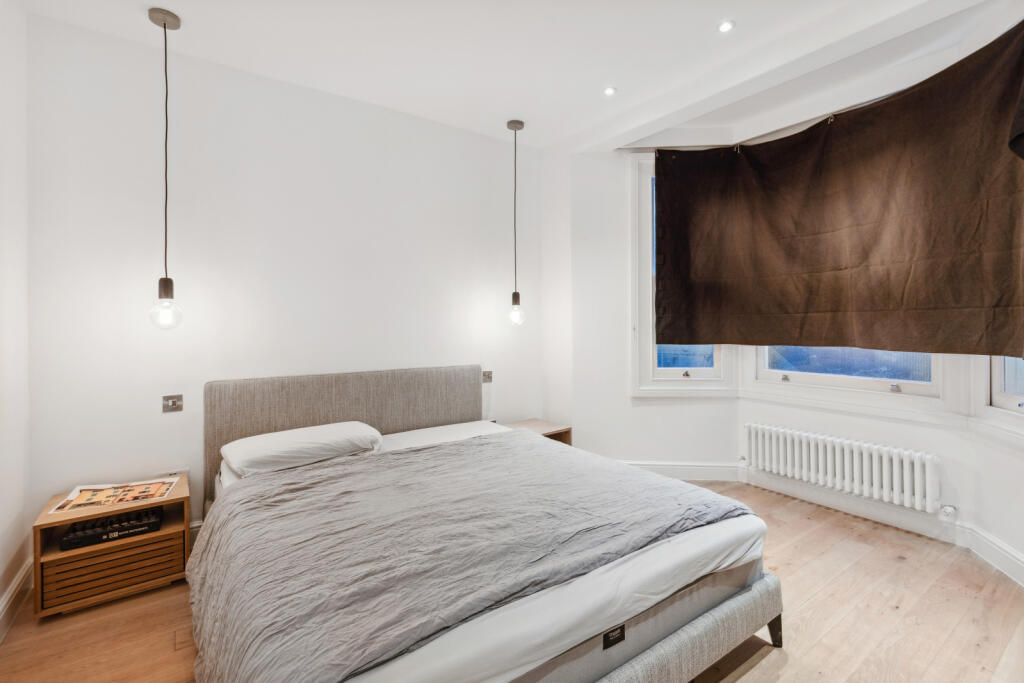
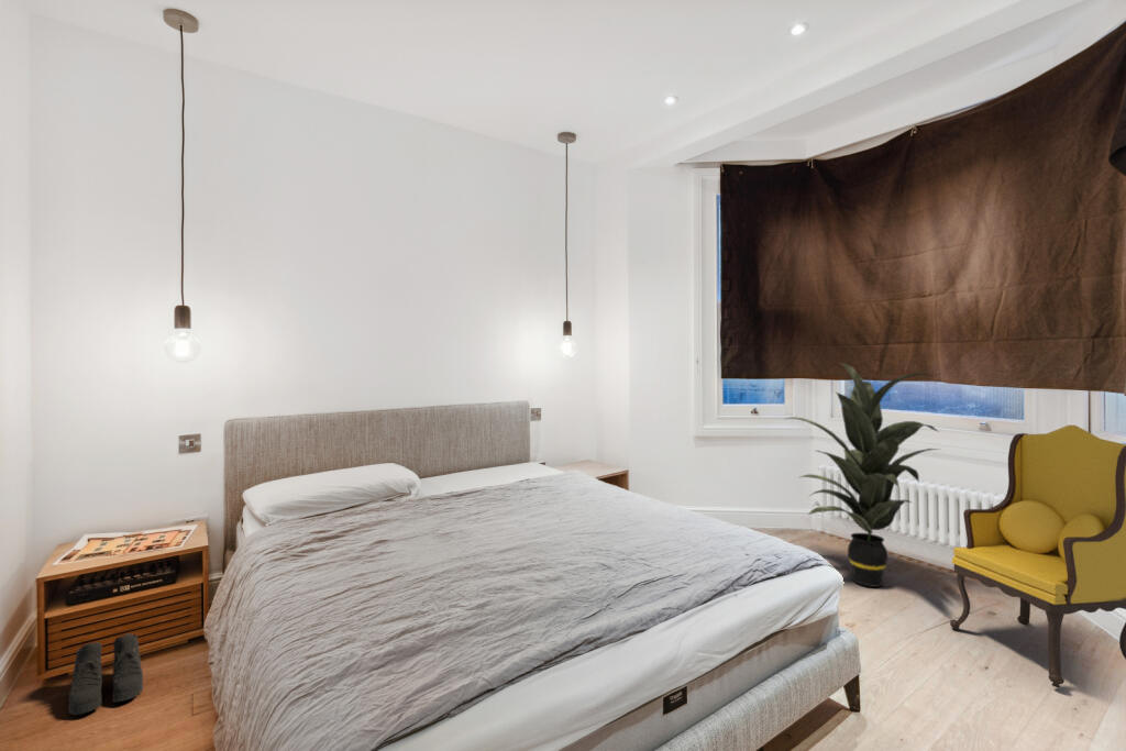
+ indoor plant (863, 470)
+ boots (113, 667)
+ armchair (1038, 539)
